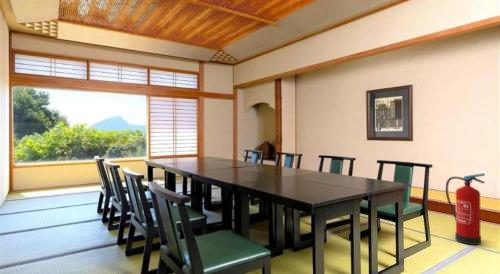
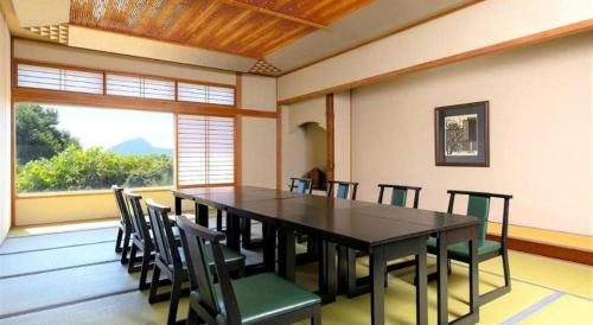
- fire extinguisher (463, 204)
